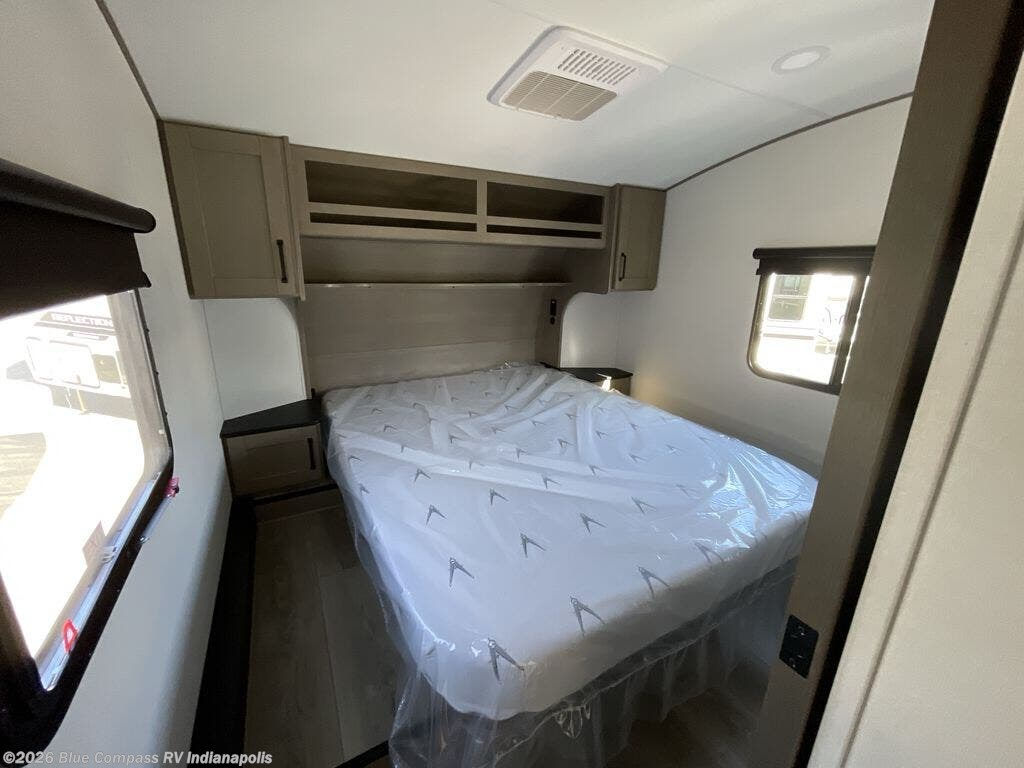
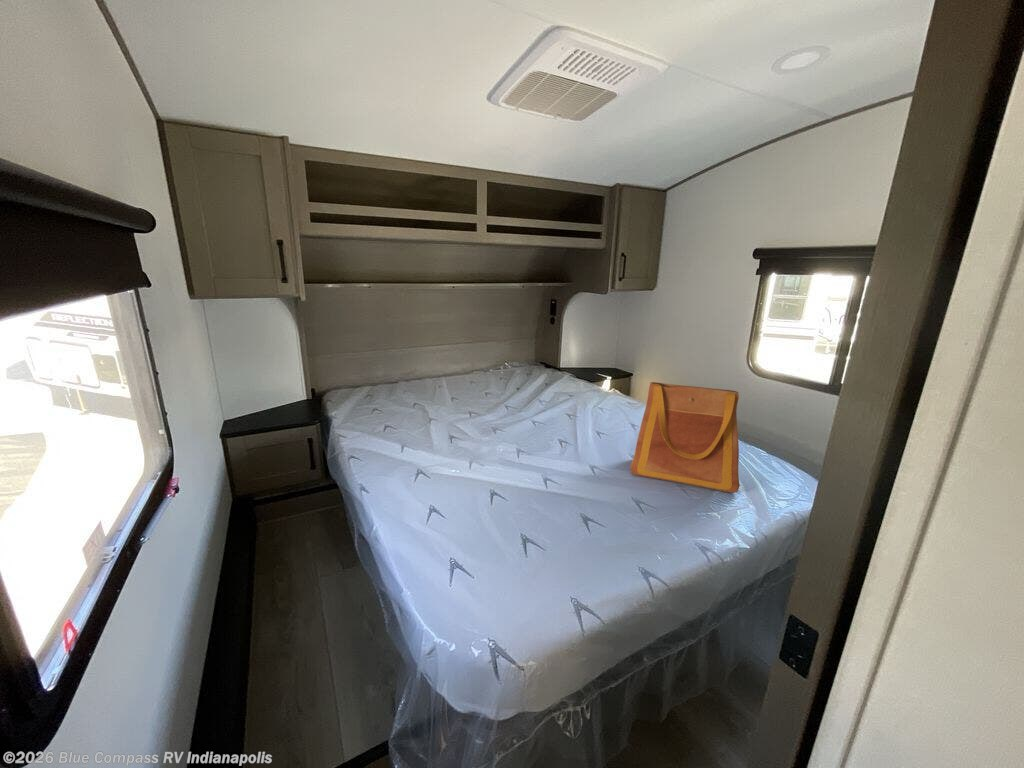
+ tote bag (687, 432)
